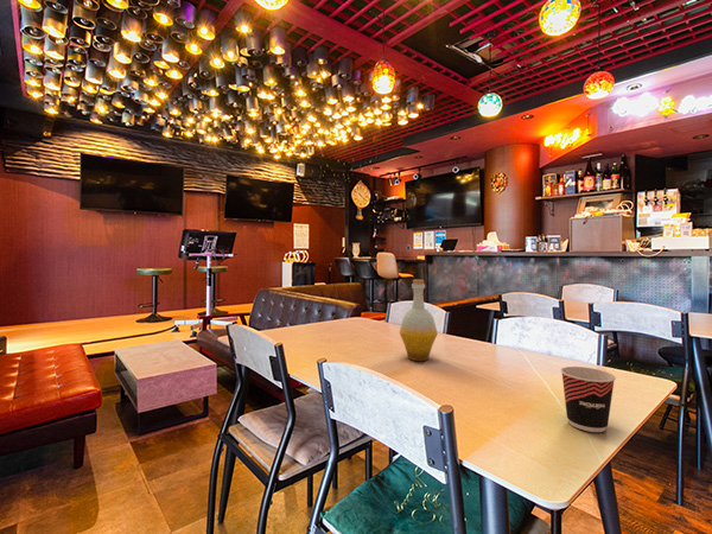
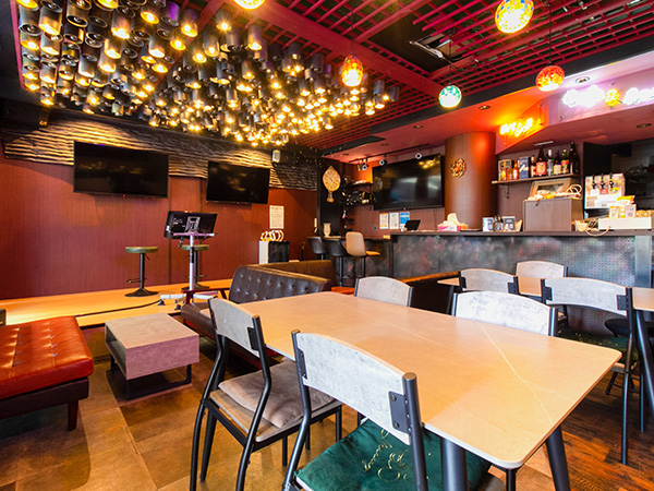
- bottle (418, 318)
- cup (586, 399)
